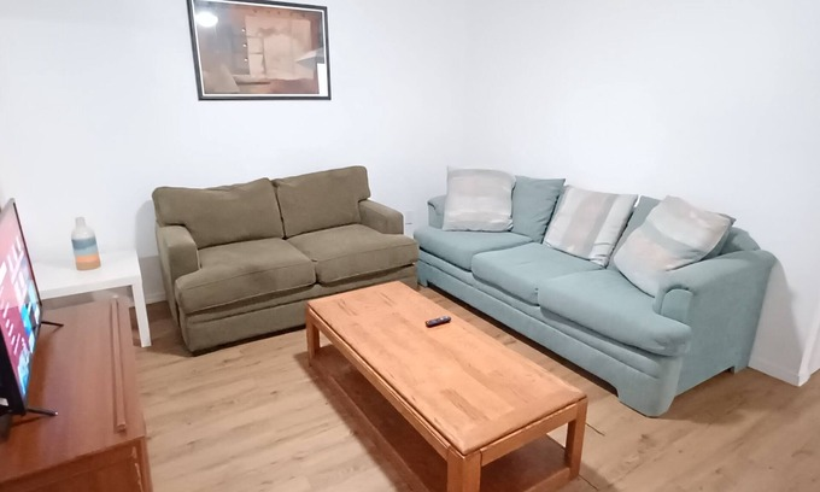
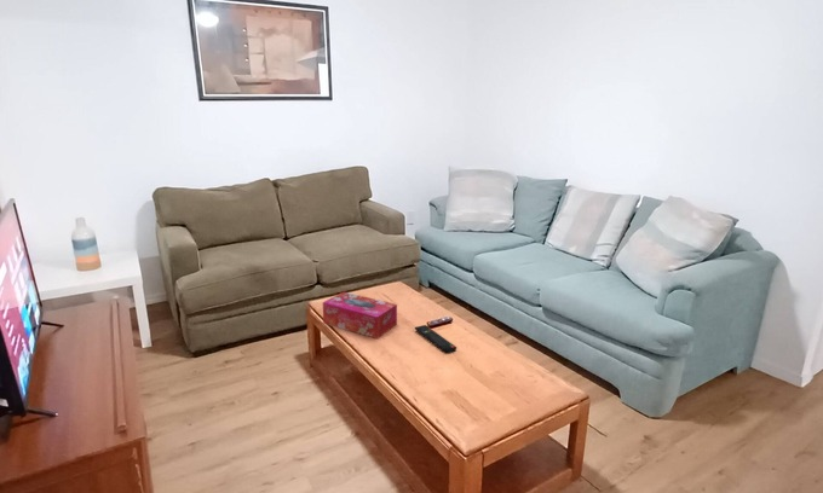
+ tissue box (359, 313)
+ remote control (434, 338)
